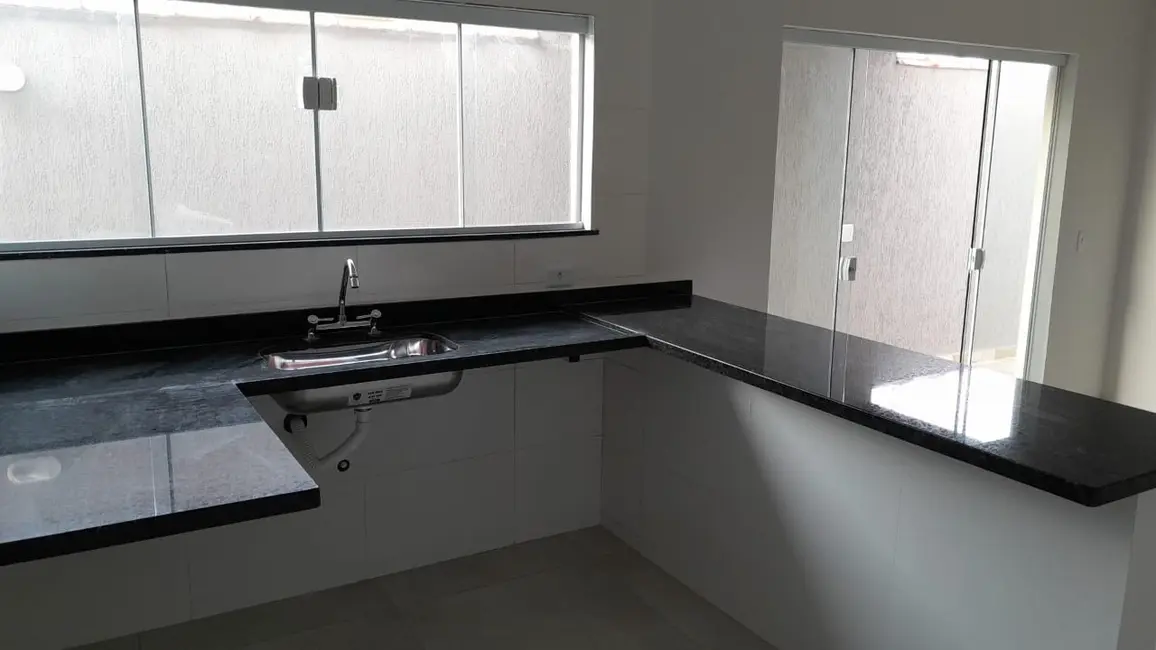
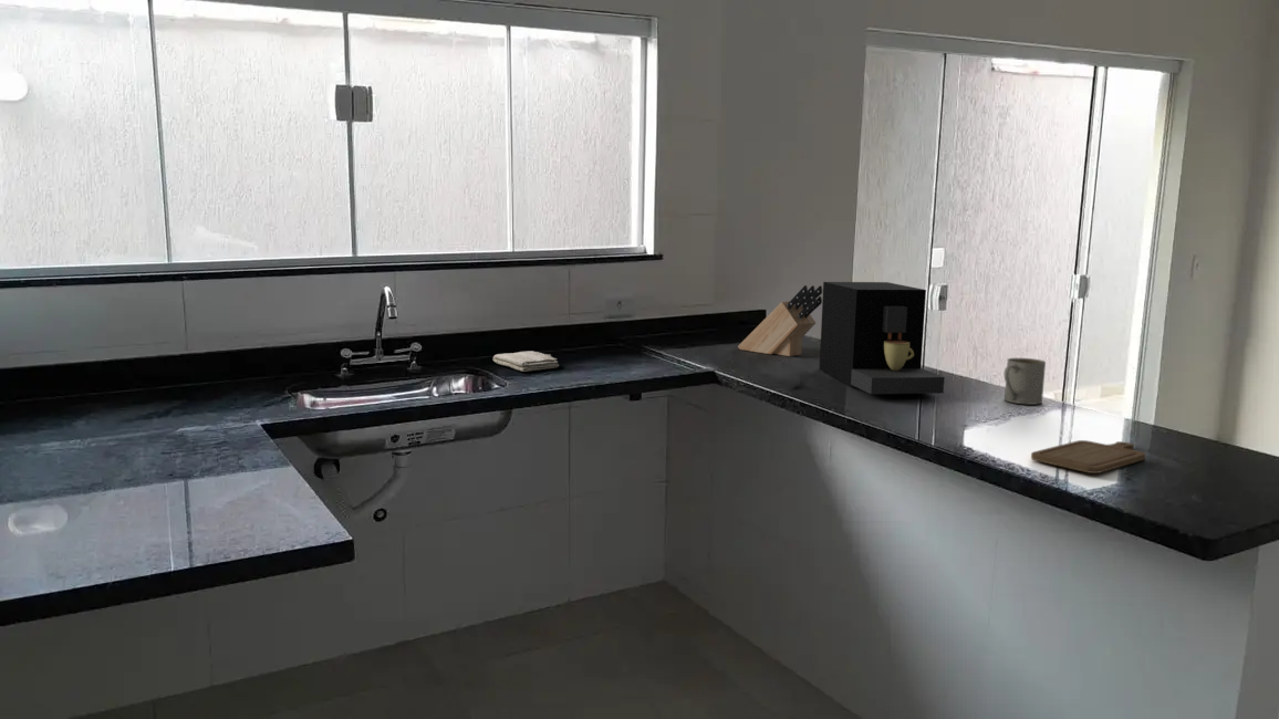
+ knife block (781, 317)
+ mug (1019, 381)
+ washcloth (526, 359)
+ chopping board (1094, 454)
+ coffee maker (878, 335)
